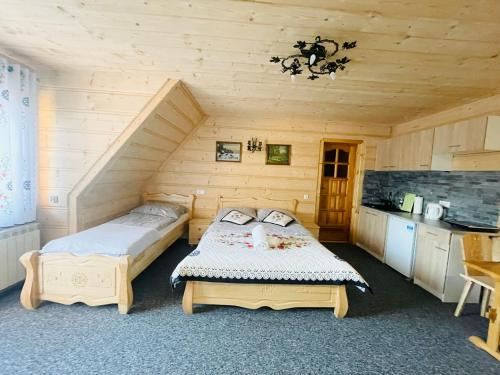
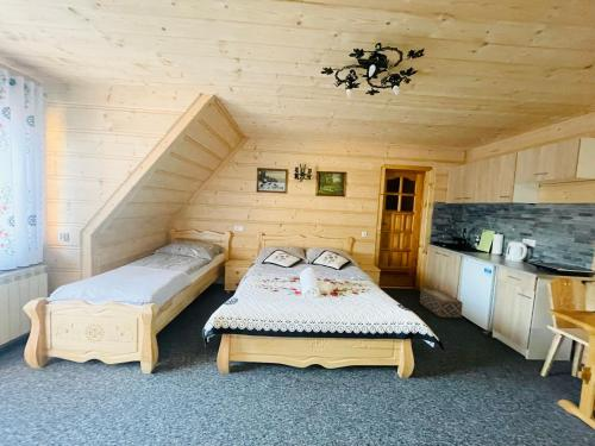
+ woven basket (439, 302)
